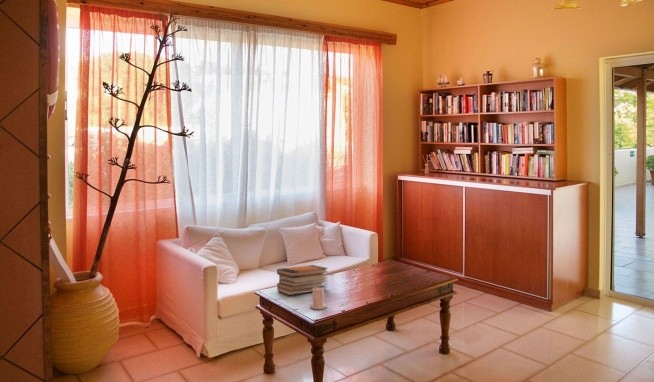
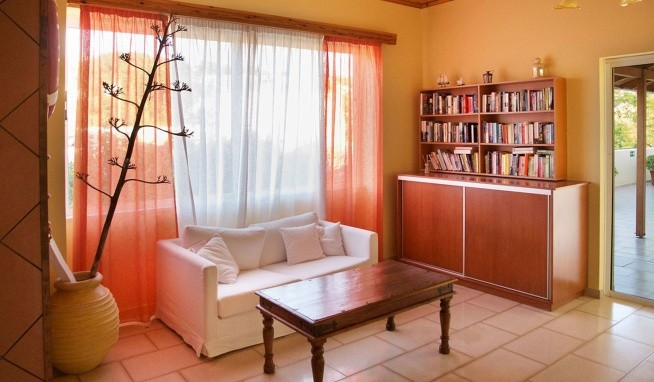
- book stack (302, 279)
- candle (318, 296)
